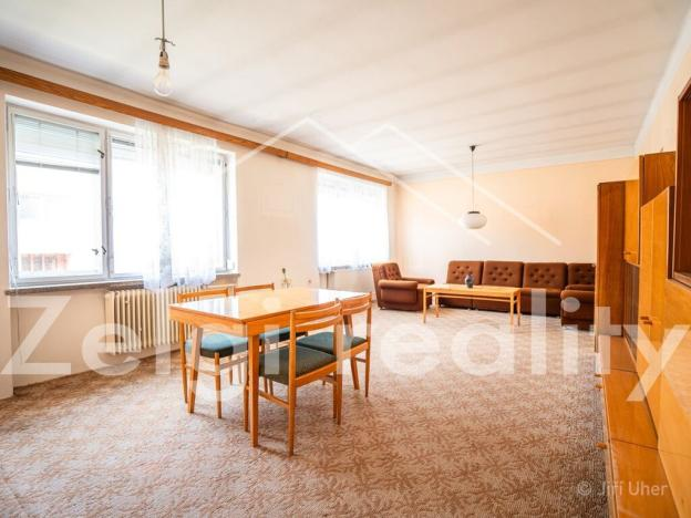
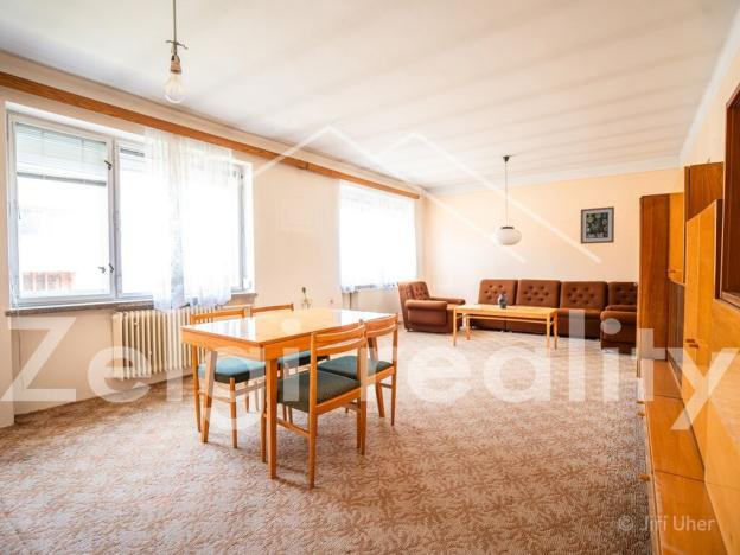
+ wall art (597, 225)
